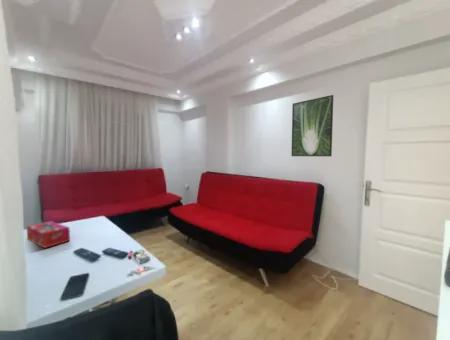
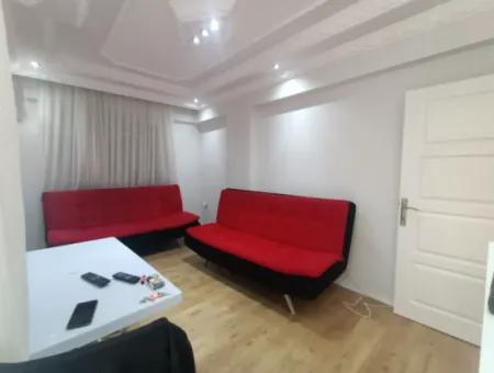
- tissue box (48, 233)
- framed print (310, 128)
